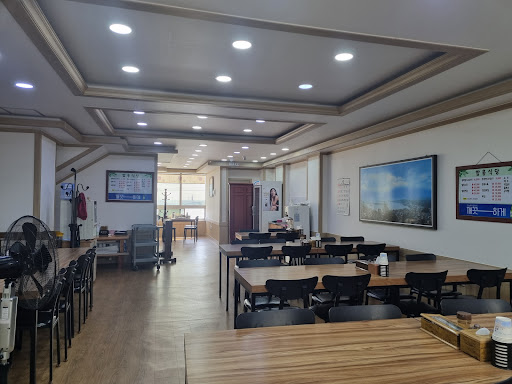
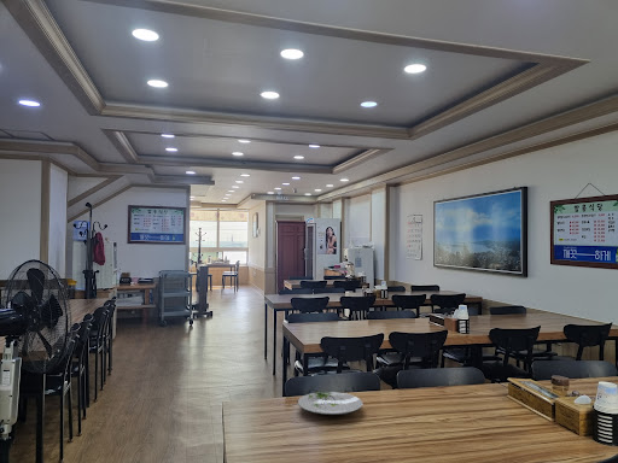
+ plate (330, 405)
